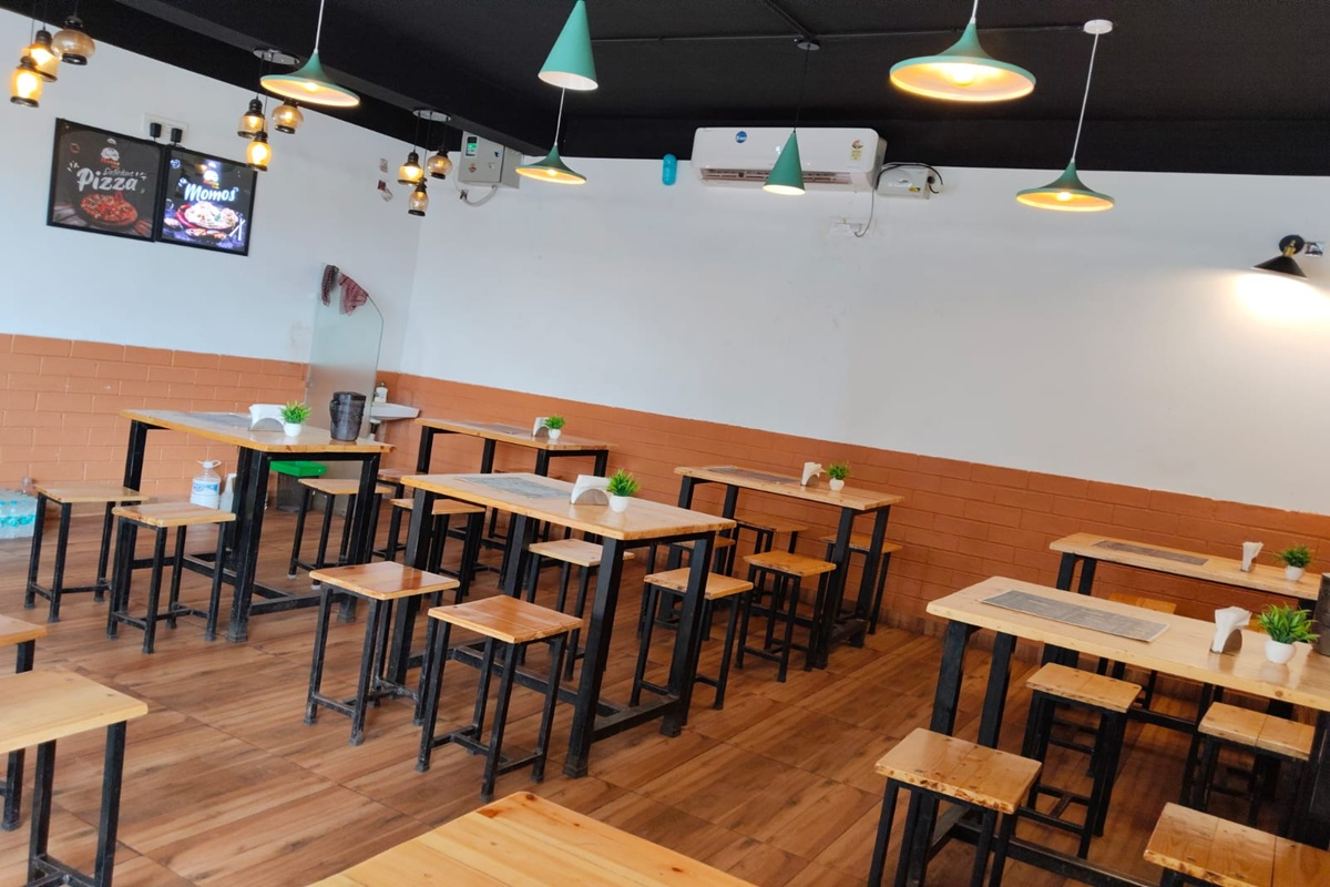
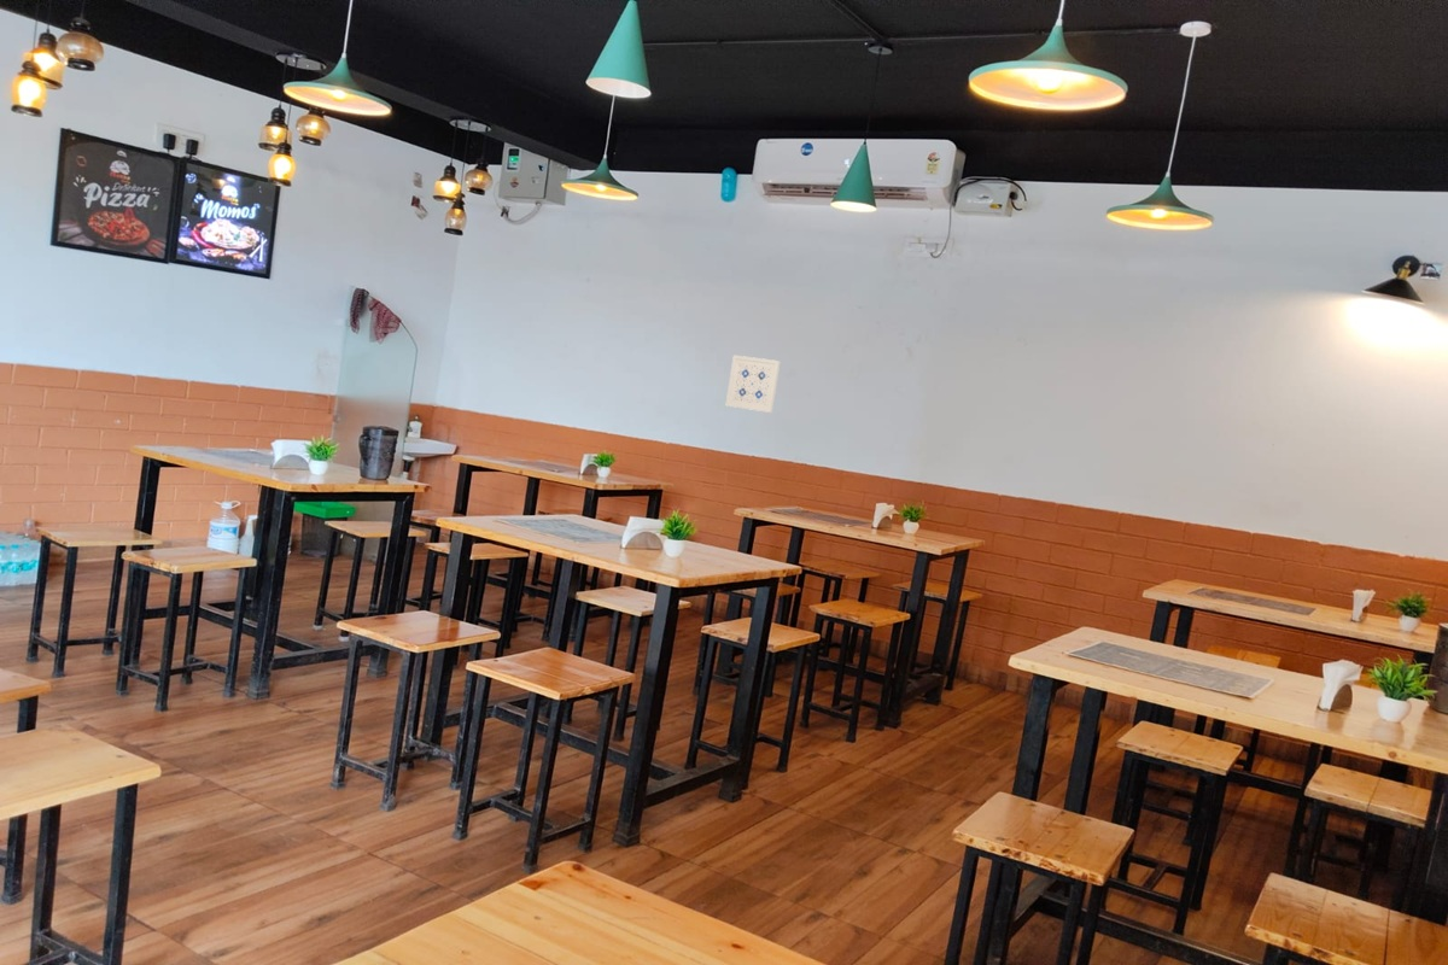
+ wall art (752, 384)
